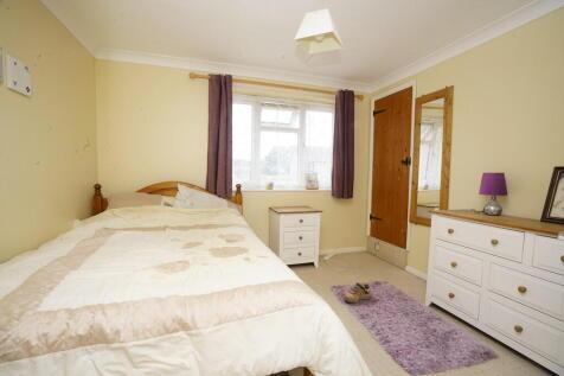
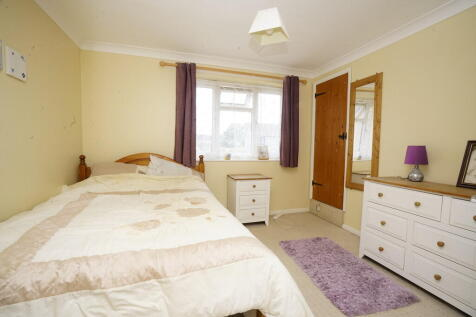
- shoe (358, 291)
